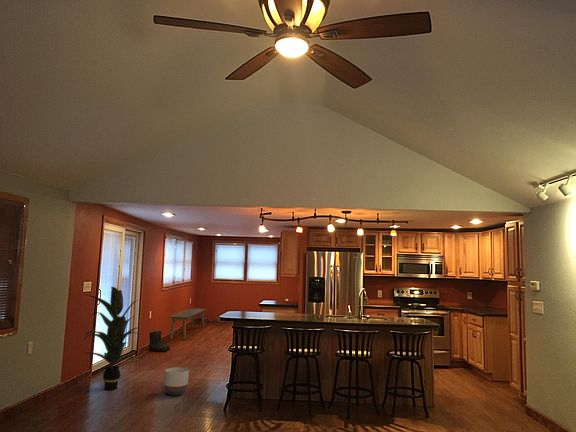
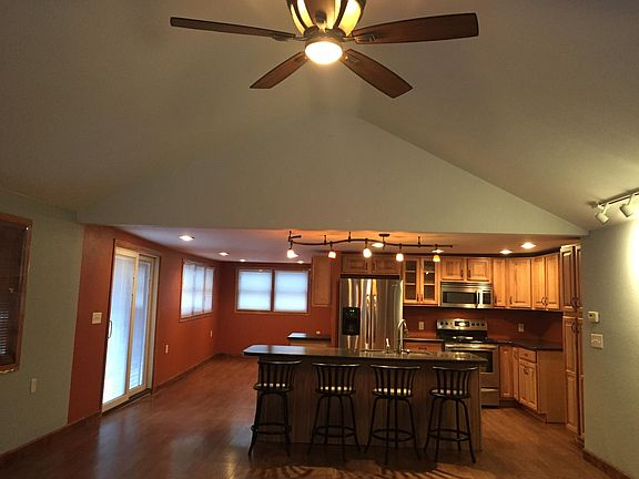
- planter (176, 382)
- indoor plant (110, 337)
- boots (159, 340)
- bench (191, 322)
